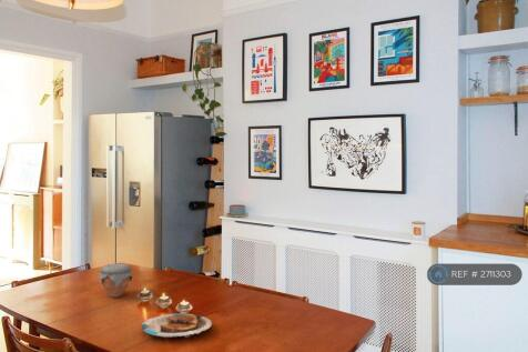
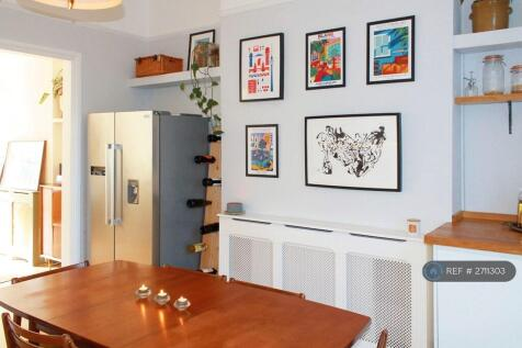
- plate (176, 324)
- jar (115, 280)
